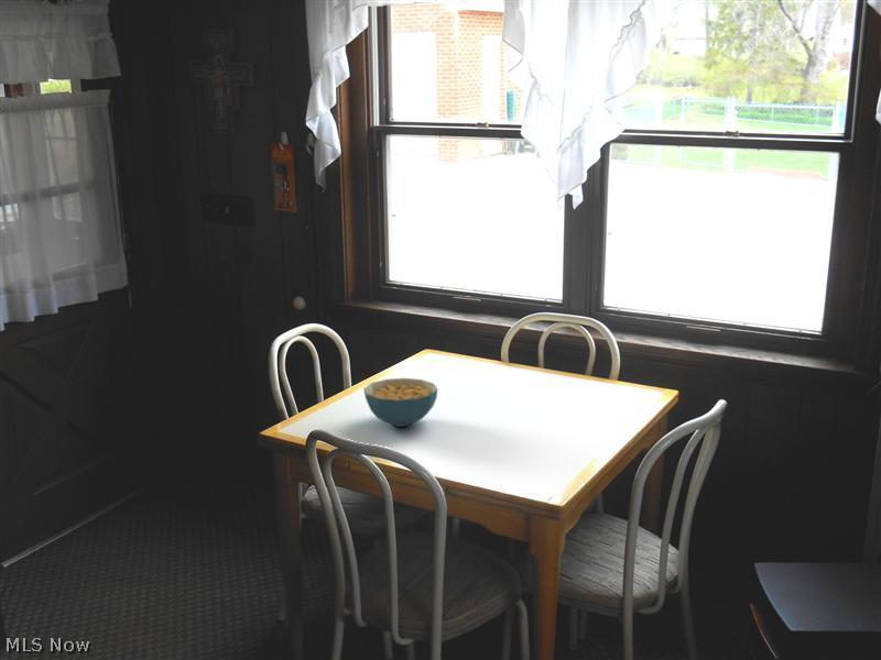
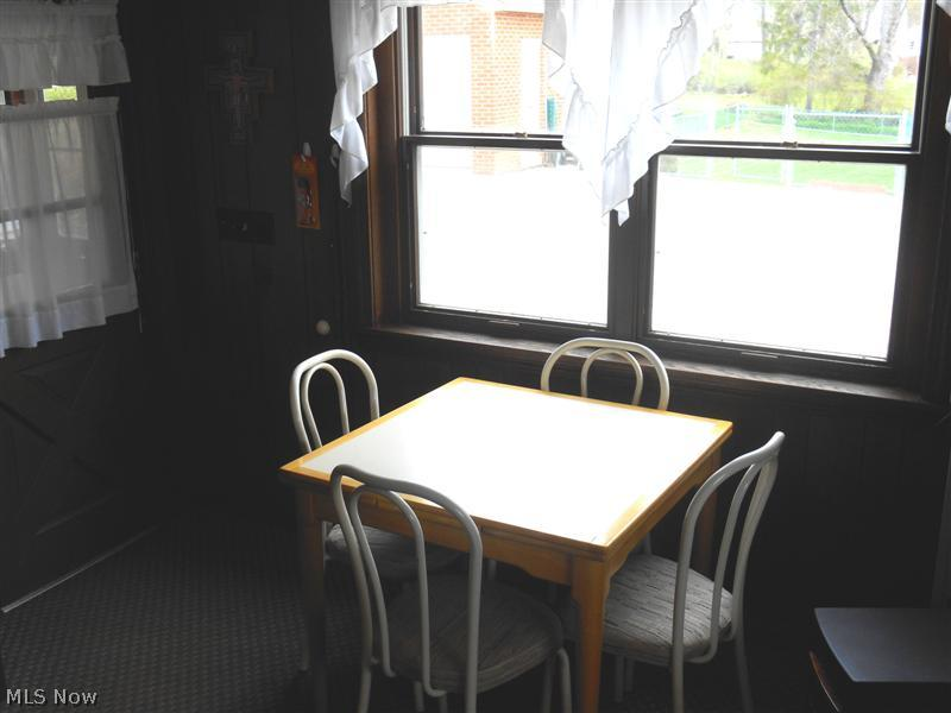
- cereal bowl (401, 405)
